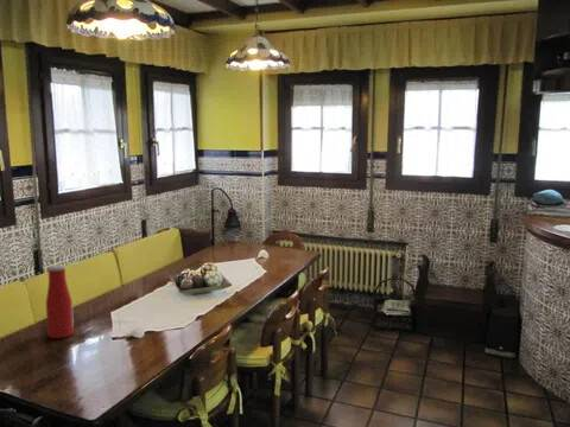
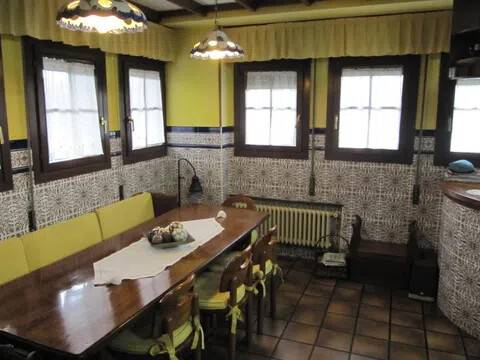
- bottle (58, 300)
